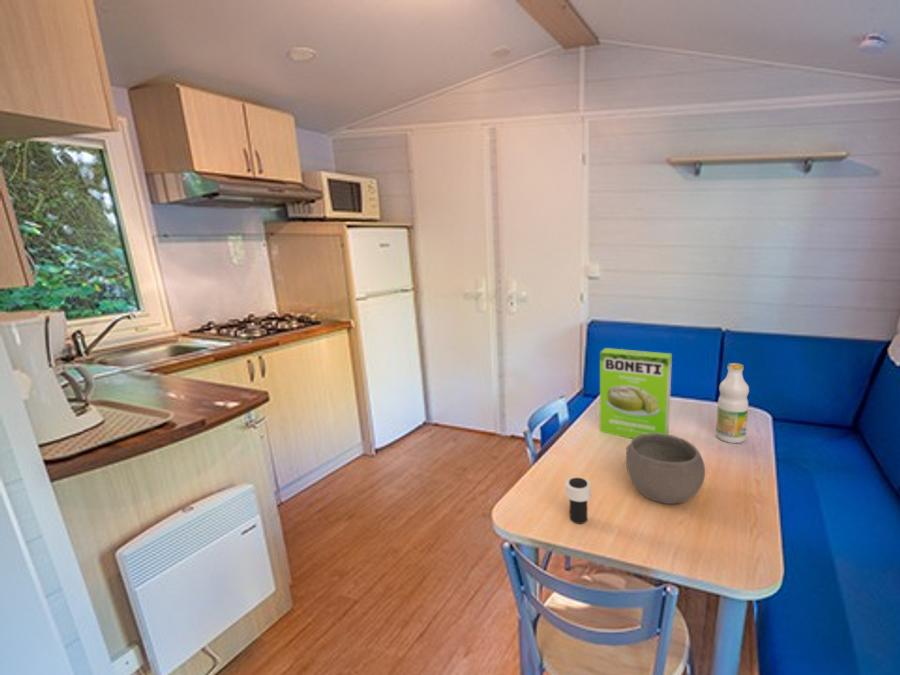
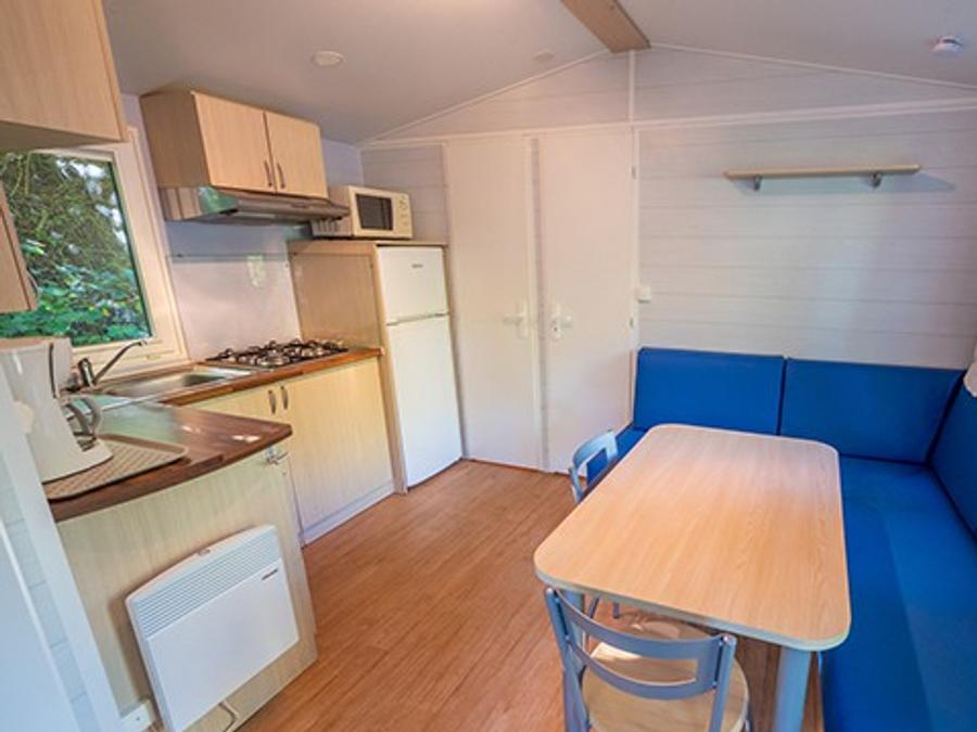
- bowl (663, 469)
- bottle (733, 402)
- cup (578, 500)
- cake mix box (634, 394)
